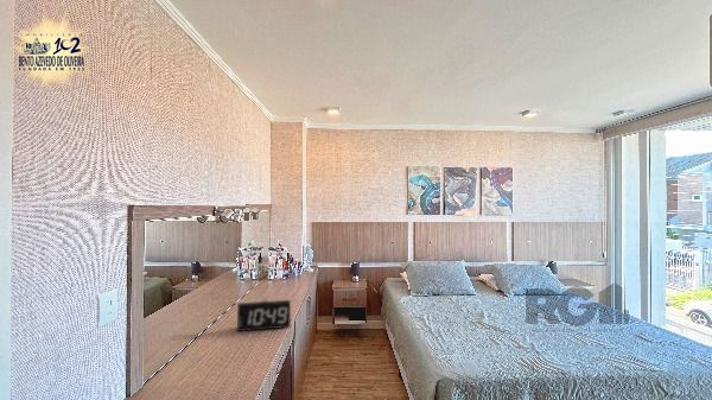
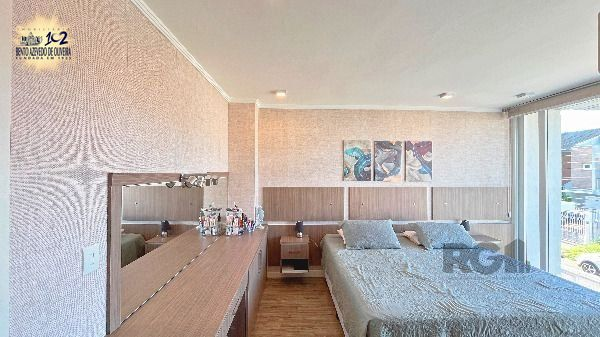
- alarm clock (263, 313)
